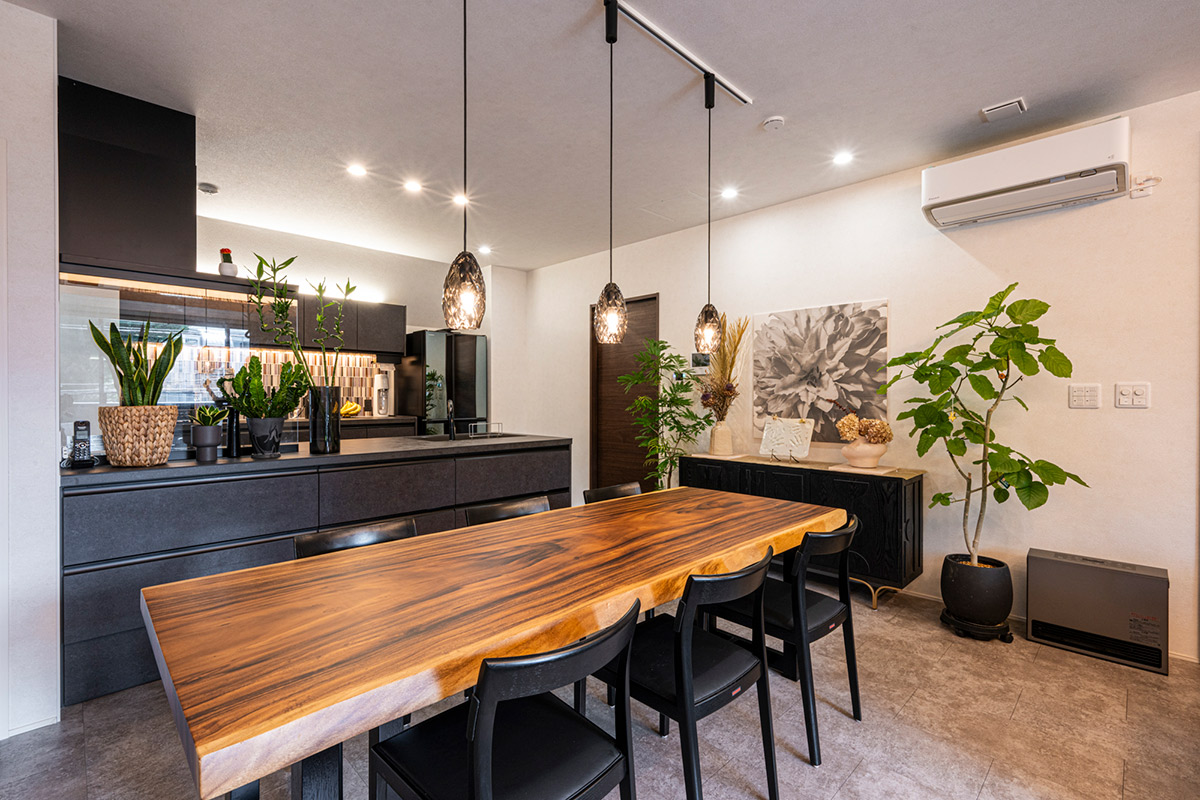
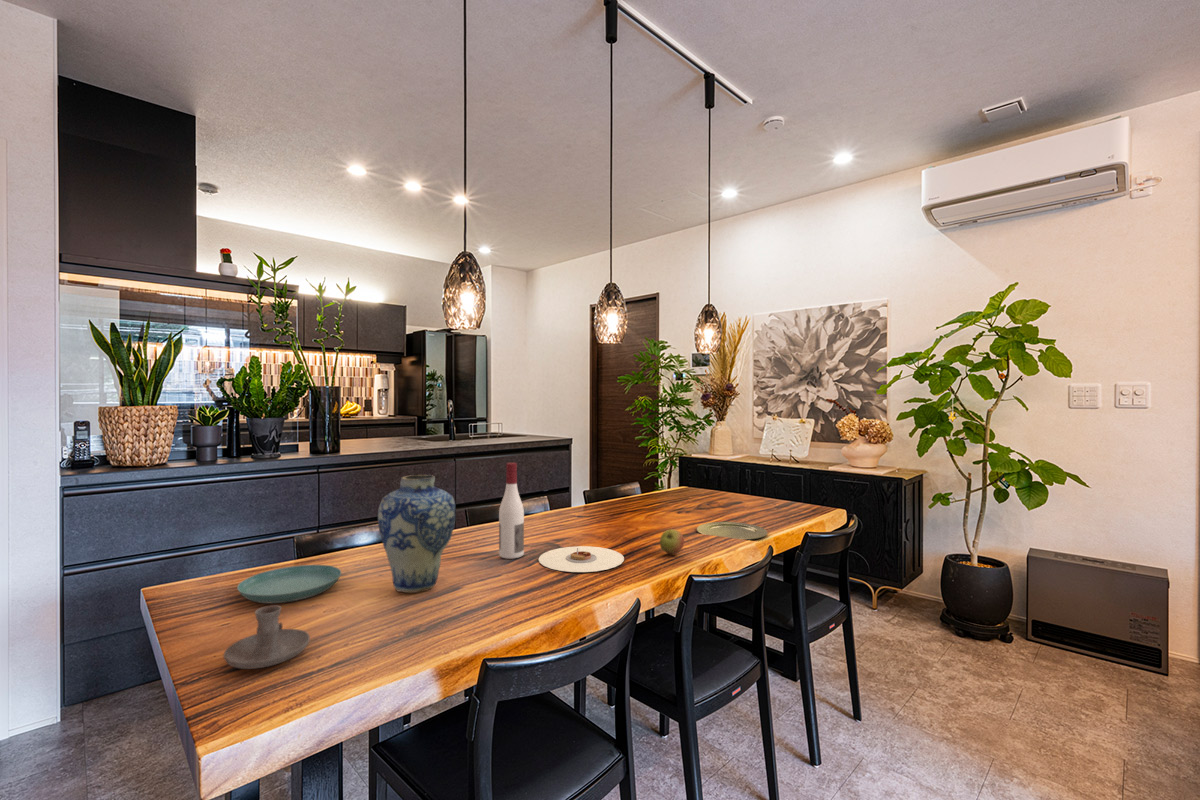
+ vase (417, 532)
+ alcohol (511, 509)
+ saucer (291, 584)
+ apple (671, 541)
+ plate (731, 530)
+ plate (581, 554)
+ candle holder (267, 630)
